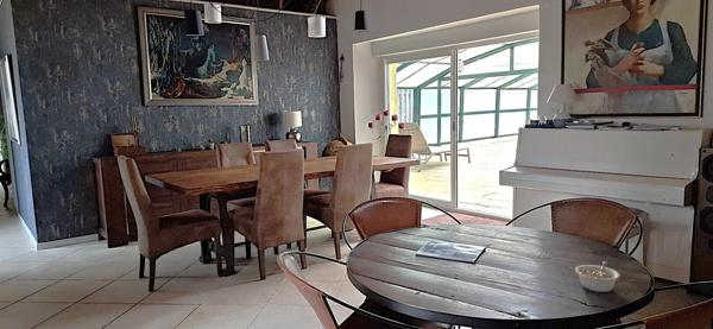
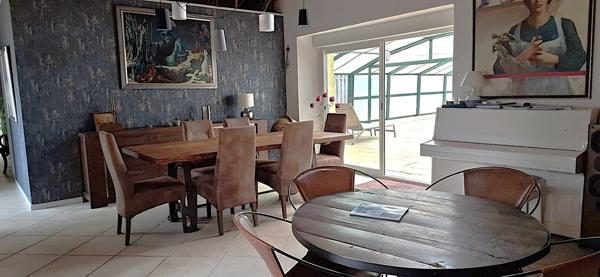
- legume (595, 277)
